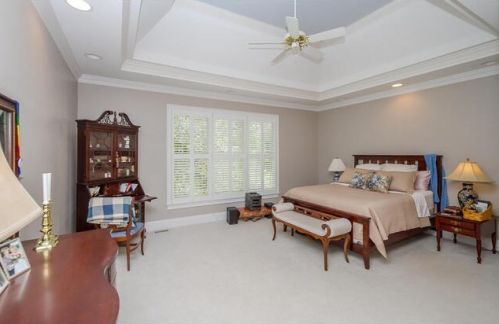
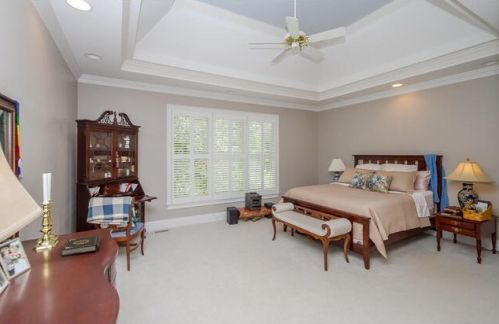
+ book (82, 244)
